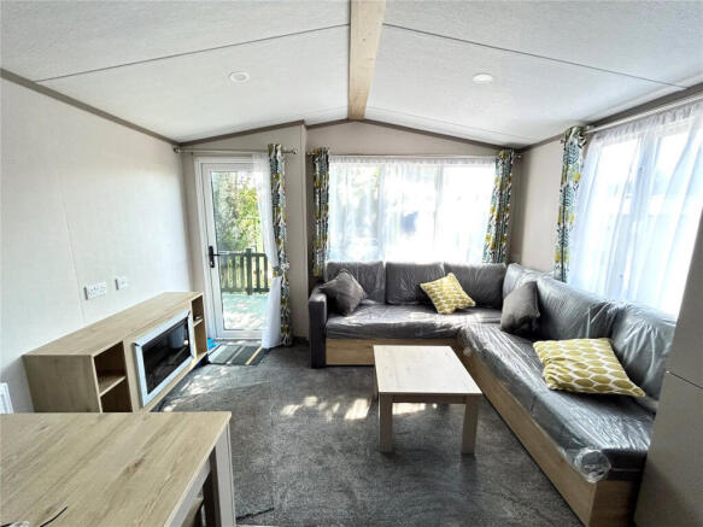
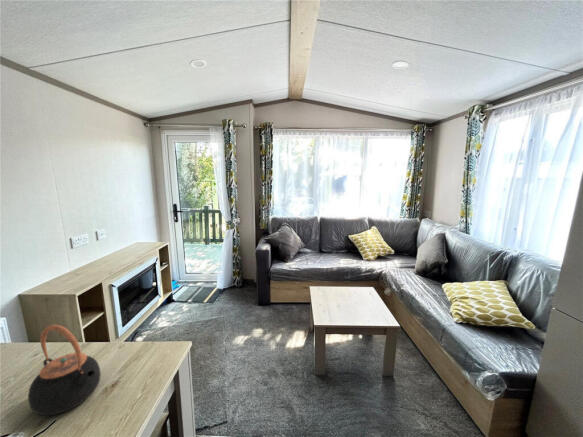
+ teapot (67, 363)
